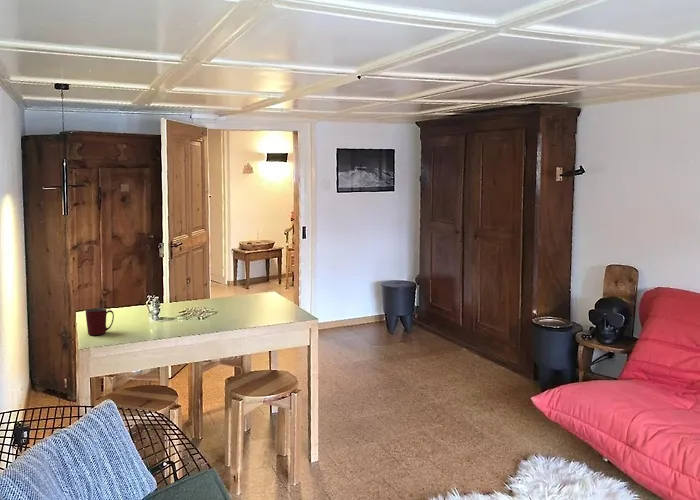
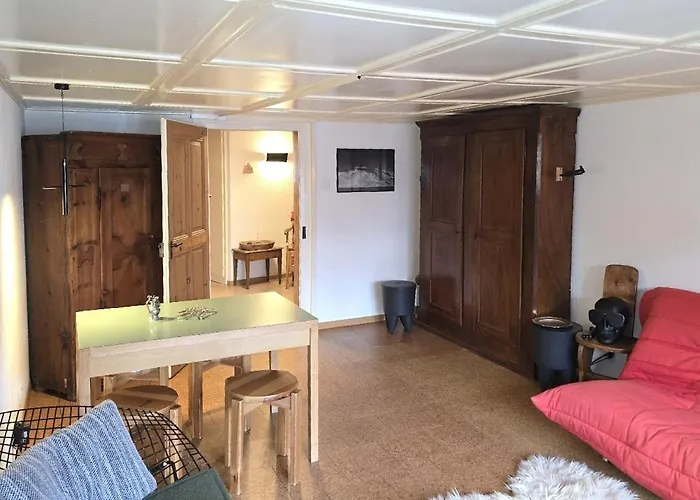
- mug (100, 321)
